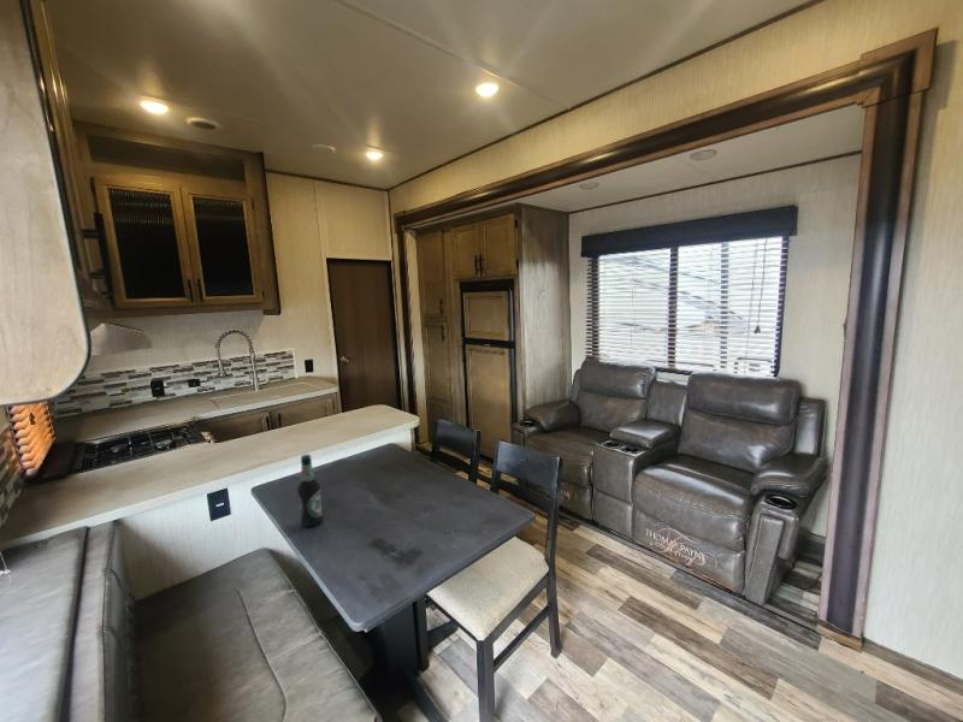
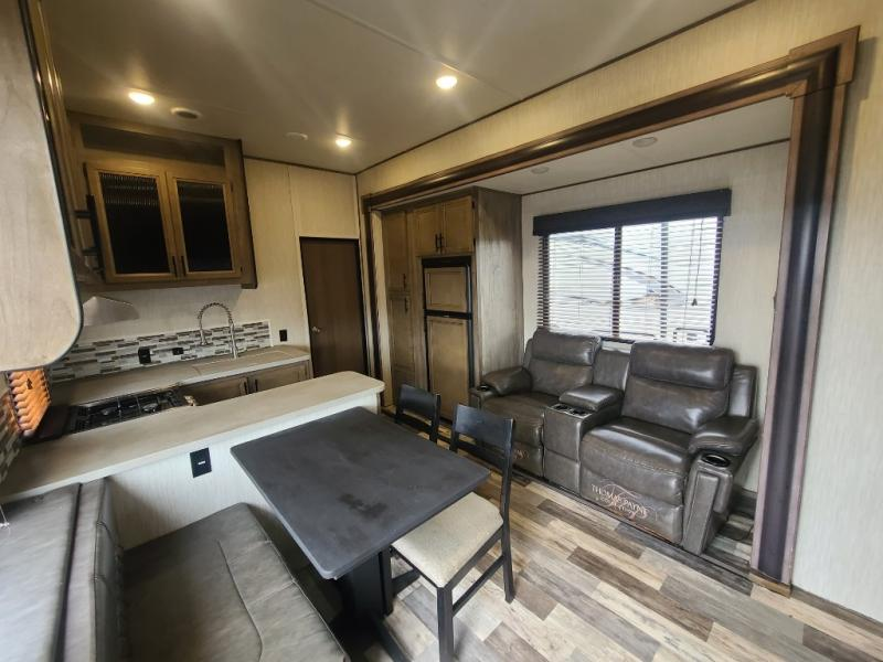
- bottle (308, 489)
